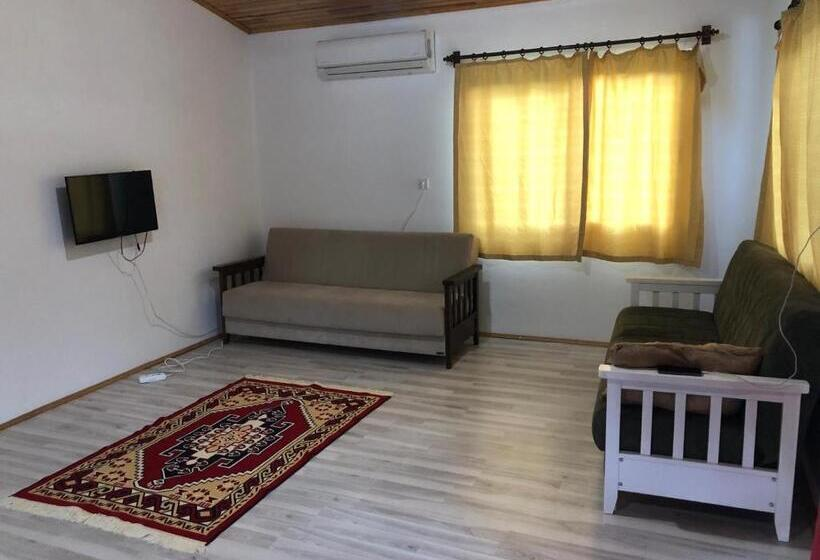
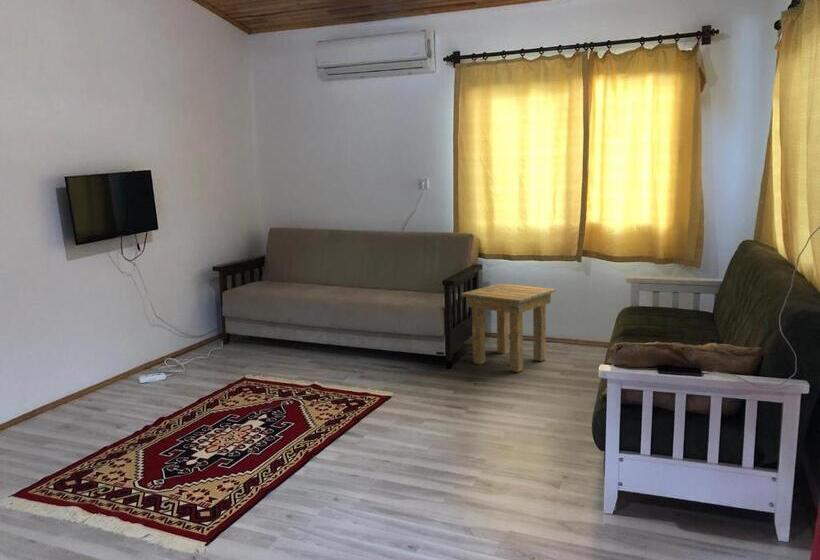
+ side table (508, 326)
